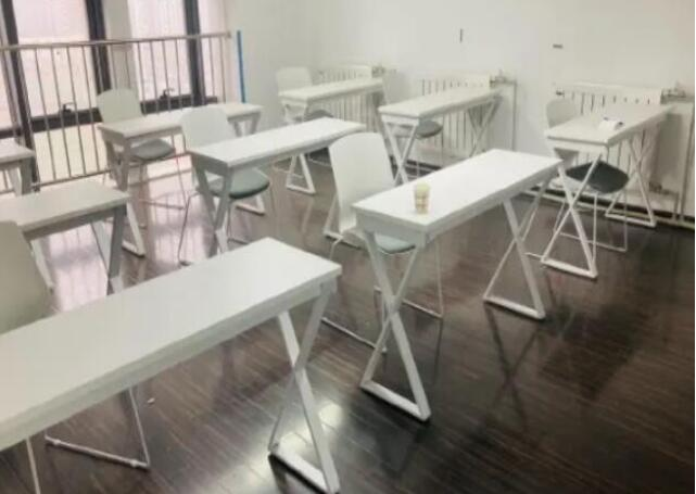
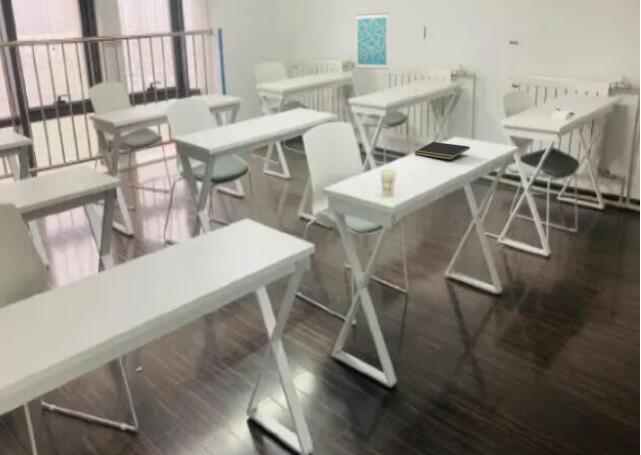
+ notepad (441, 150)
+ wall art (371, 41)
